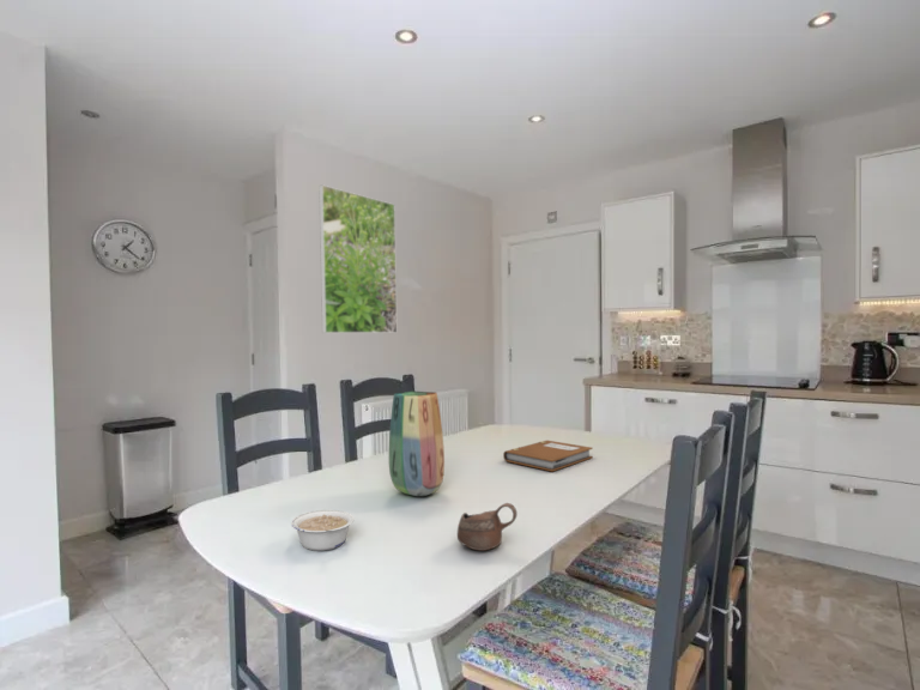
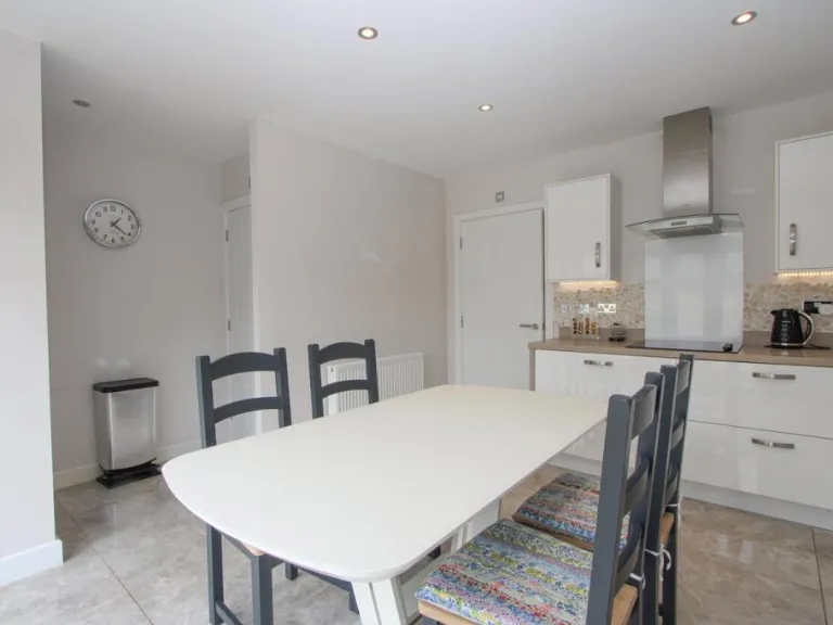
- notebook (549, 453)
- legume (325, 528)
- cup (484, 525)
- vase (416, 443)
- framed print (361, 264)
